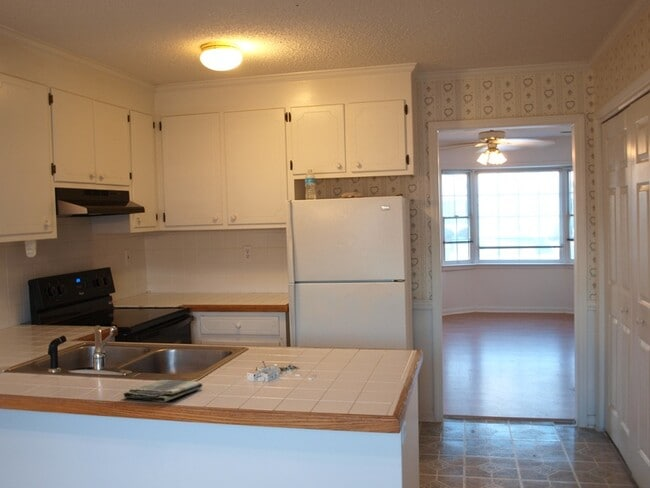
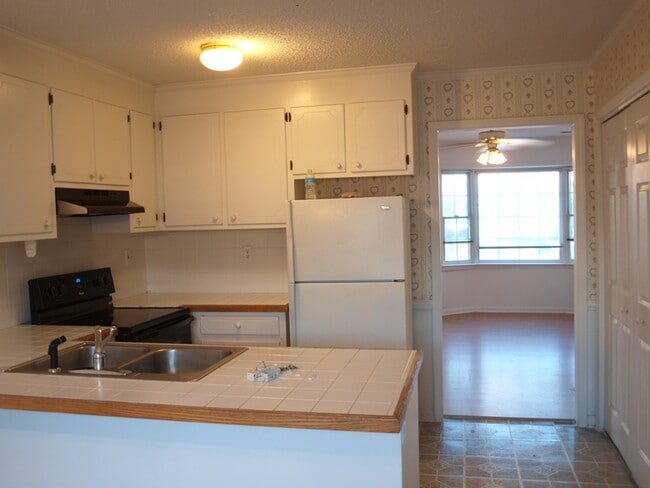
- dish towel (163, 388)
